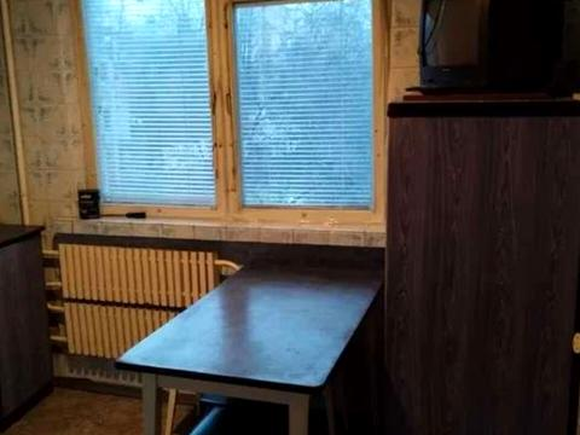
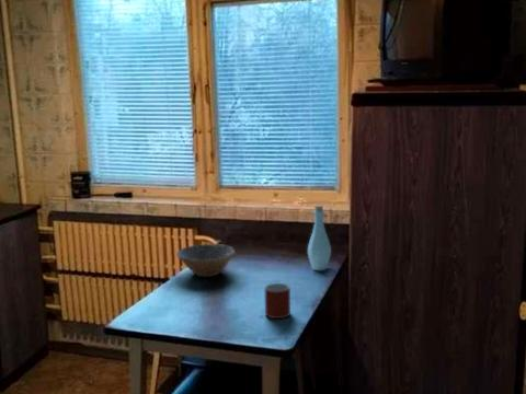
+ bottle (319, 236)
+ bowl (206, 262)
+ mug (274, 299)
